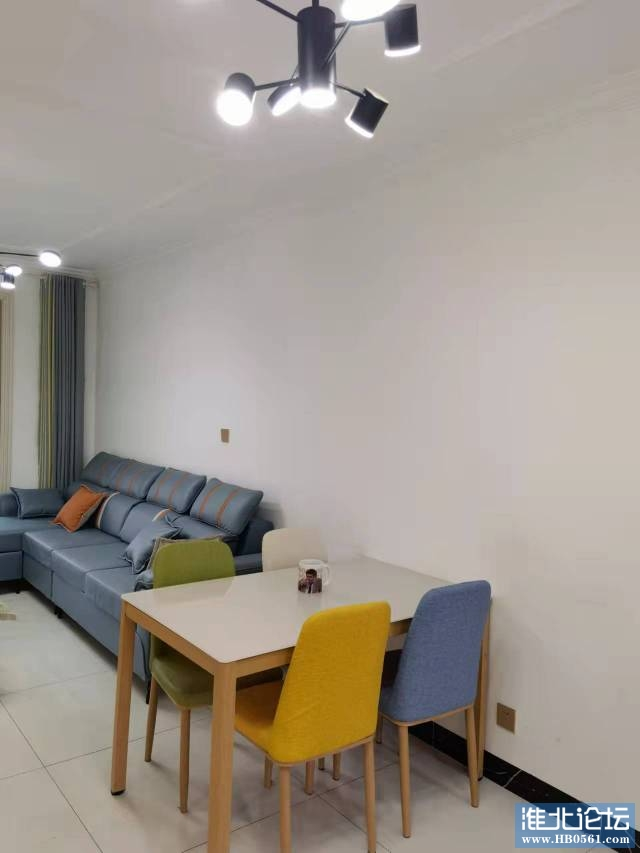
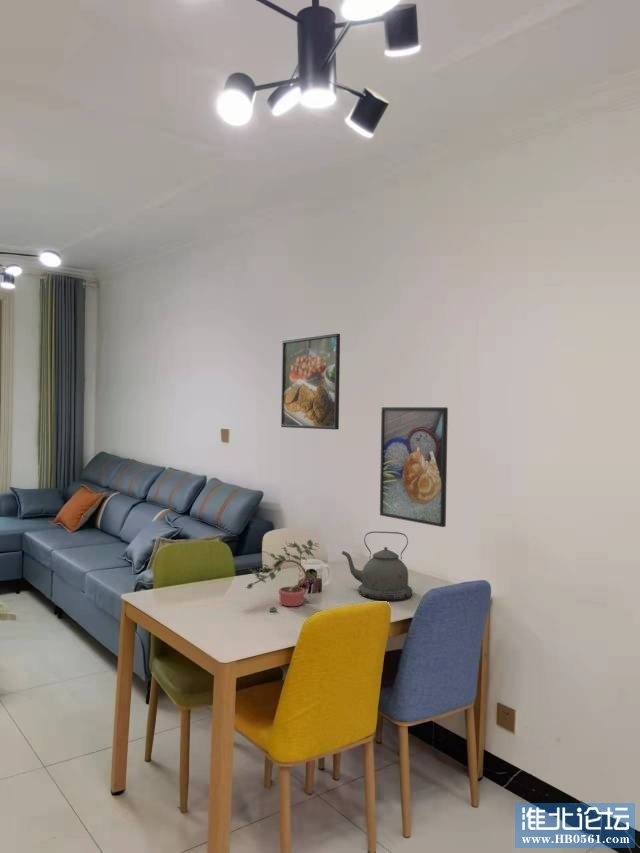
+ kettle (381, 562)
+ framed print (412, 464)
+ potted plant (280, 570)
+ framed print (309, 383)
